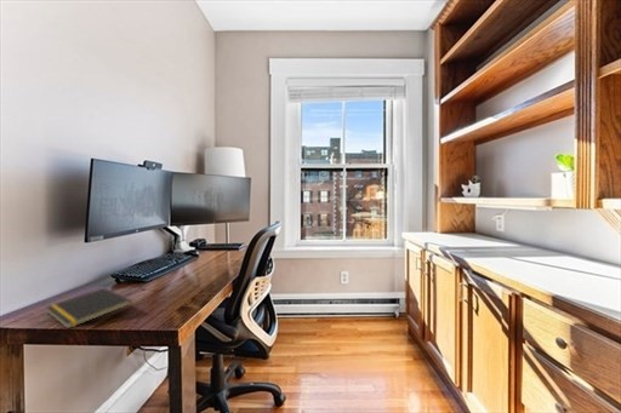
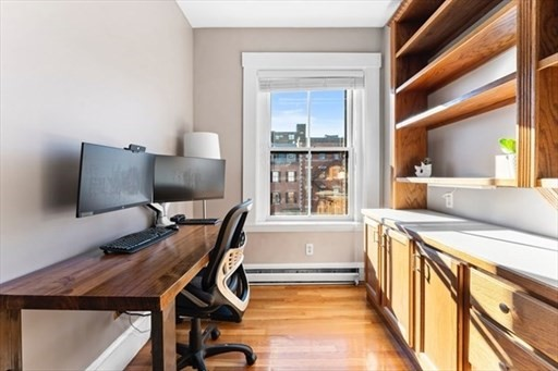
- notepad (87, 305)
